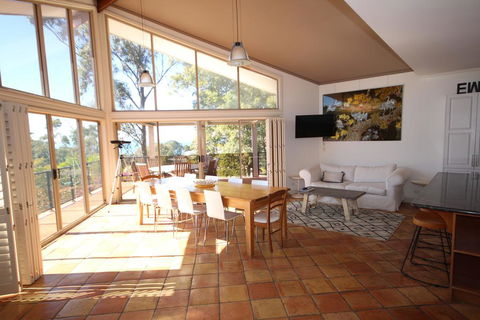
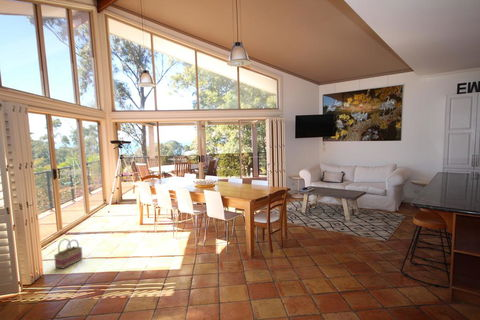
+ basket (68, 251)
